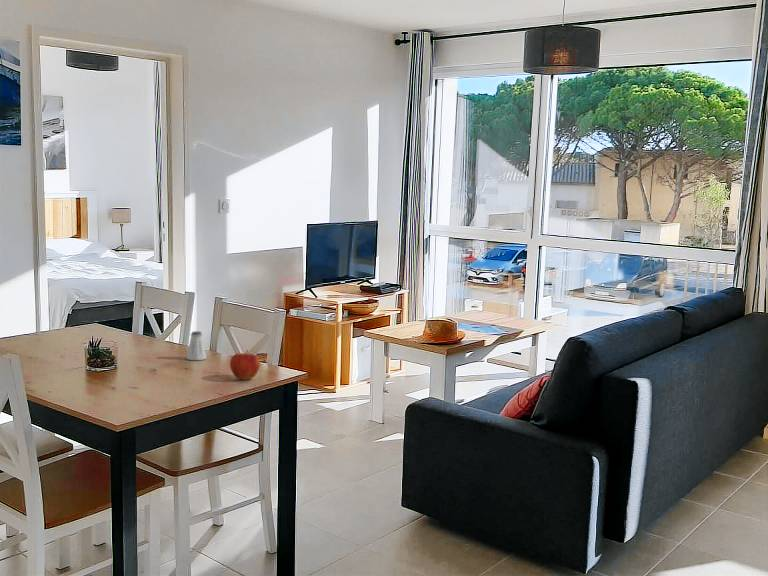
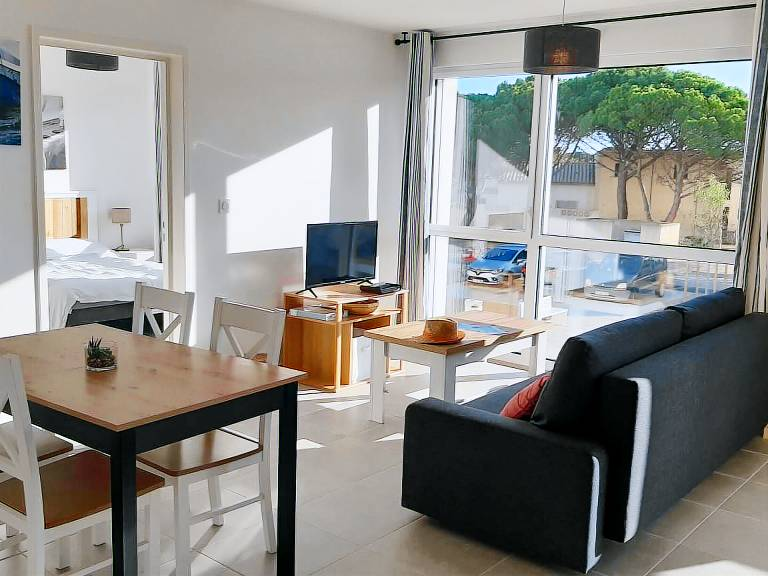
- apple (244, 364)
- saltshaker (196, 345)
